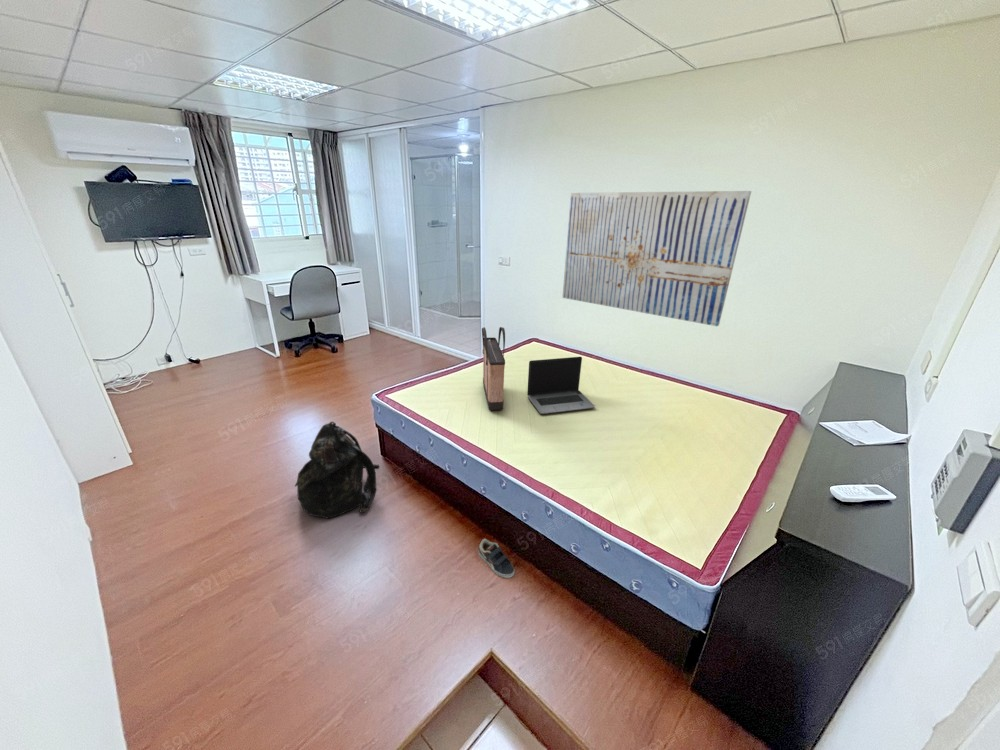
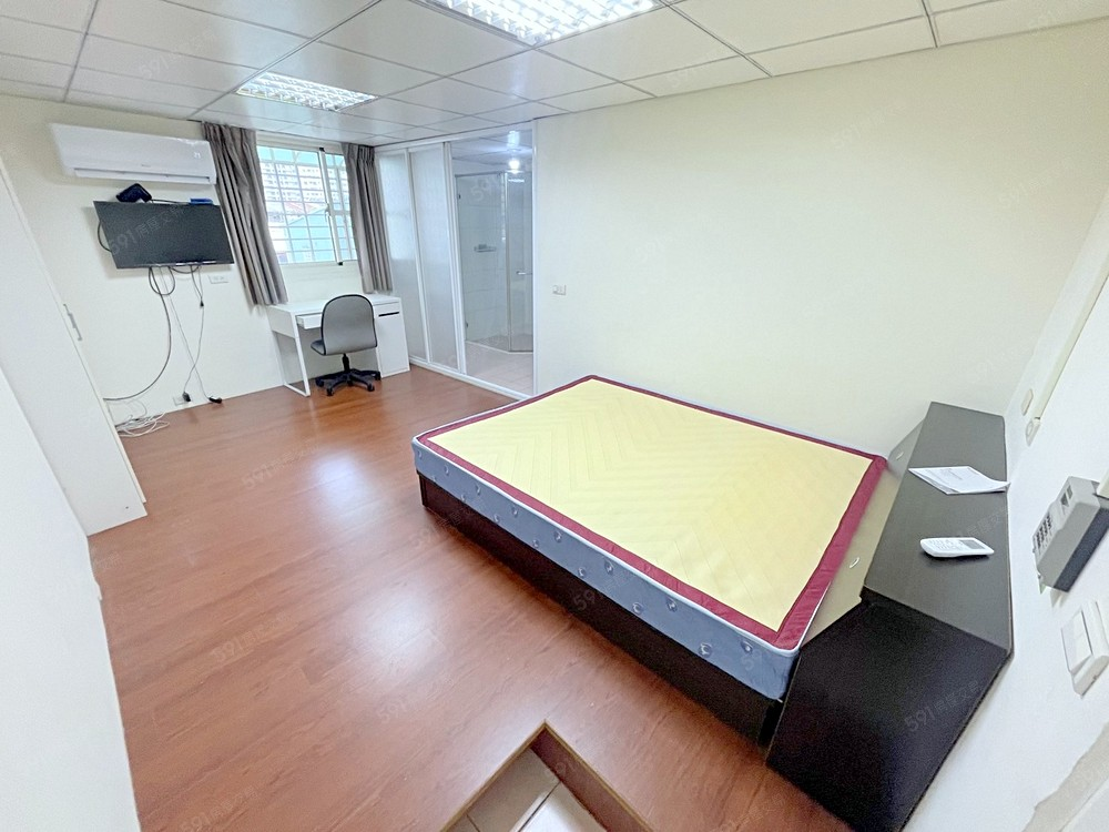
- backpack (342, 457)
- laptop computer (562, 384)
- wall art (639, 254)
- sneaker (495, 557)
- shopping bag (492, 364)
